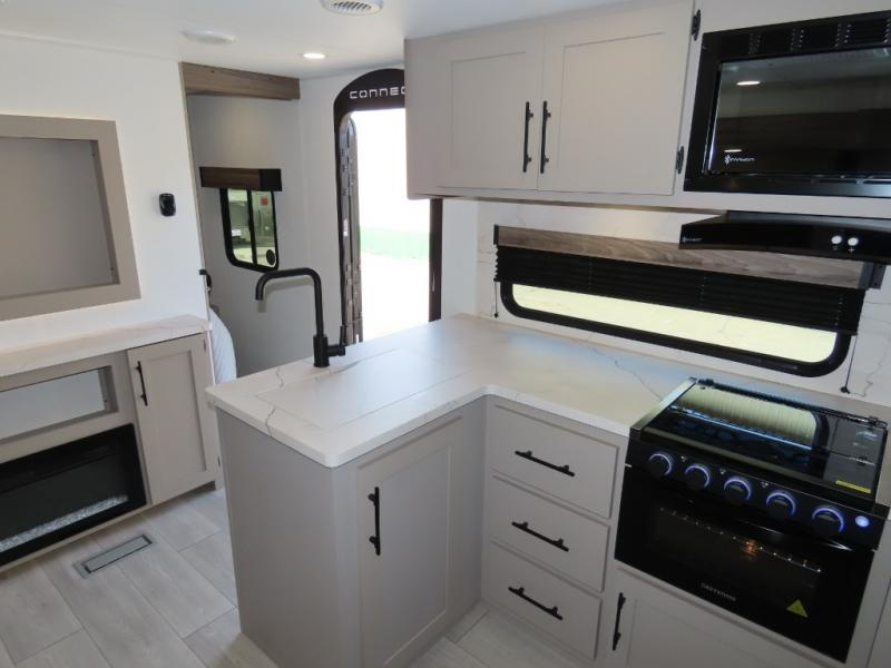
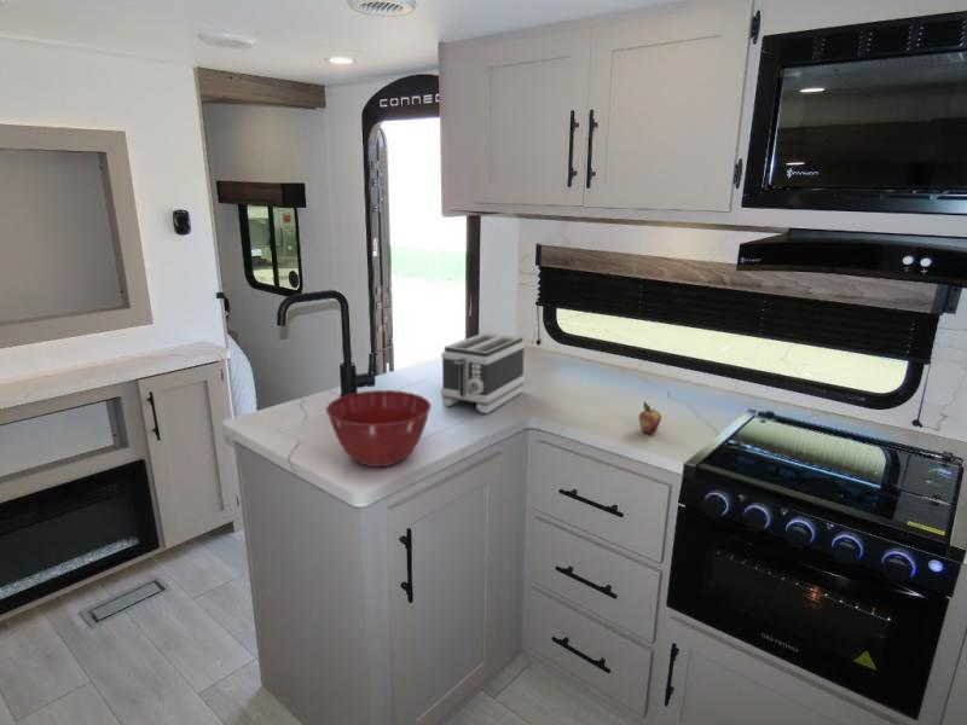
+ fruit (649, 417)
+ mixing bowl (380, 431)
+ toaster (481, 371)
